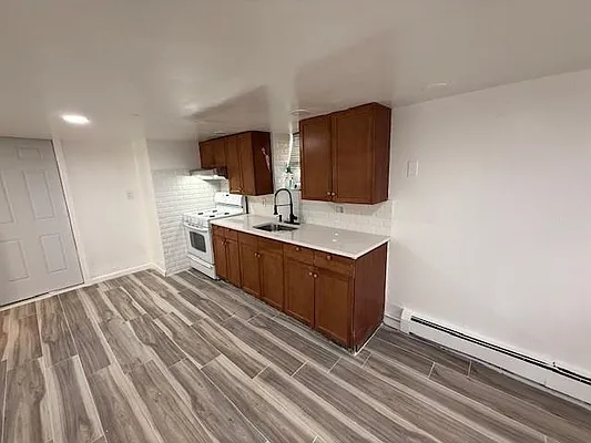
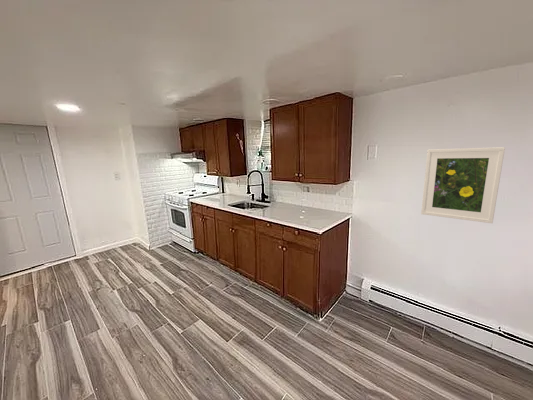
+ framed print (458, 184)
